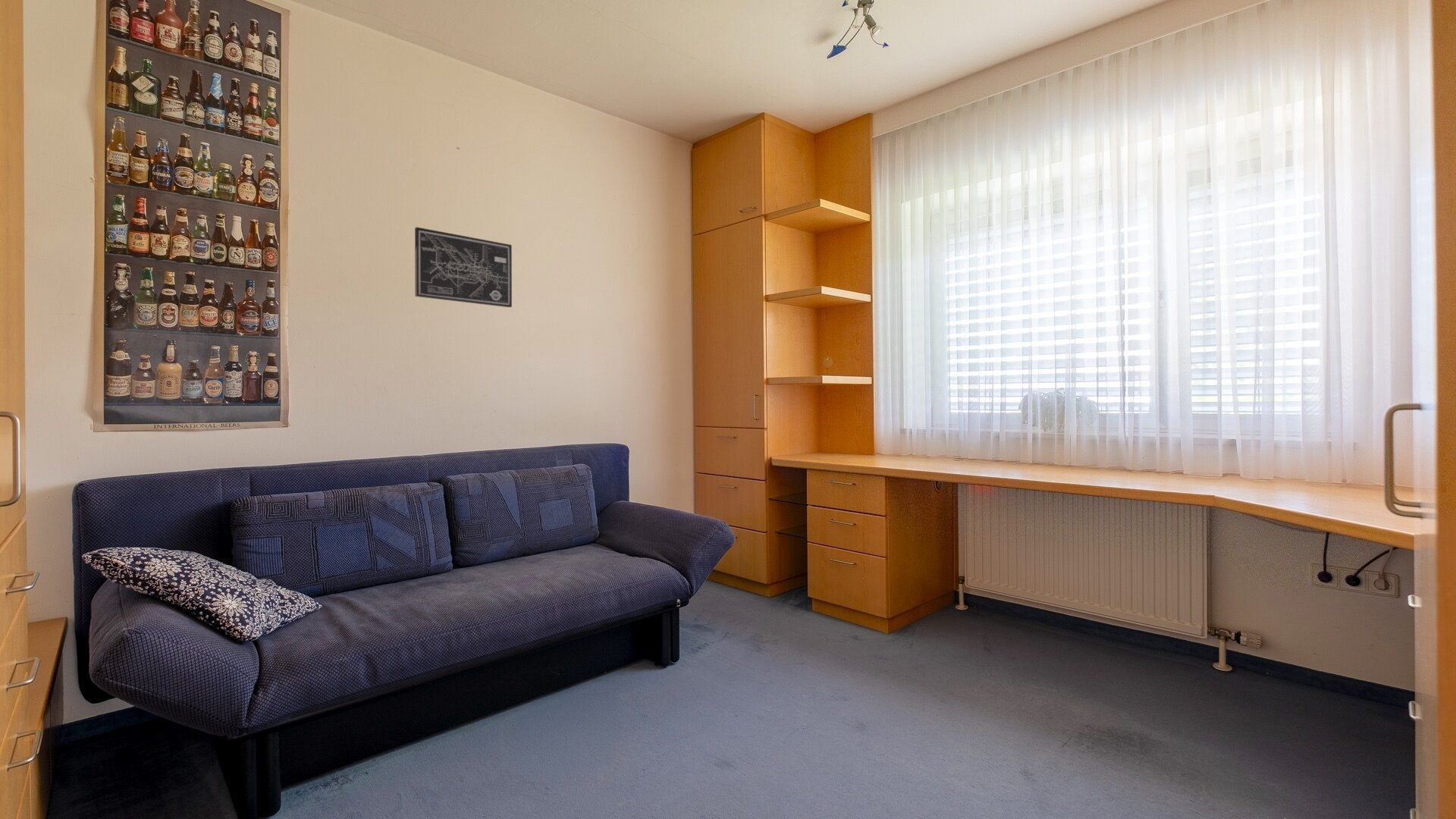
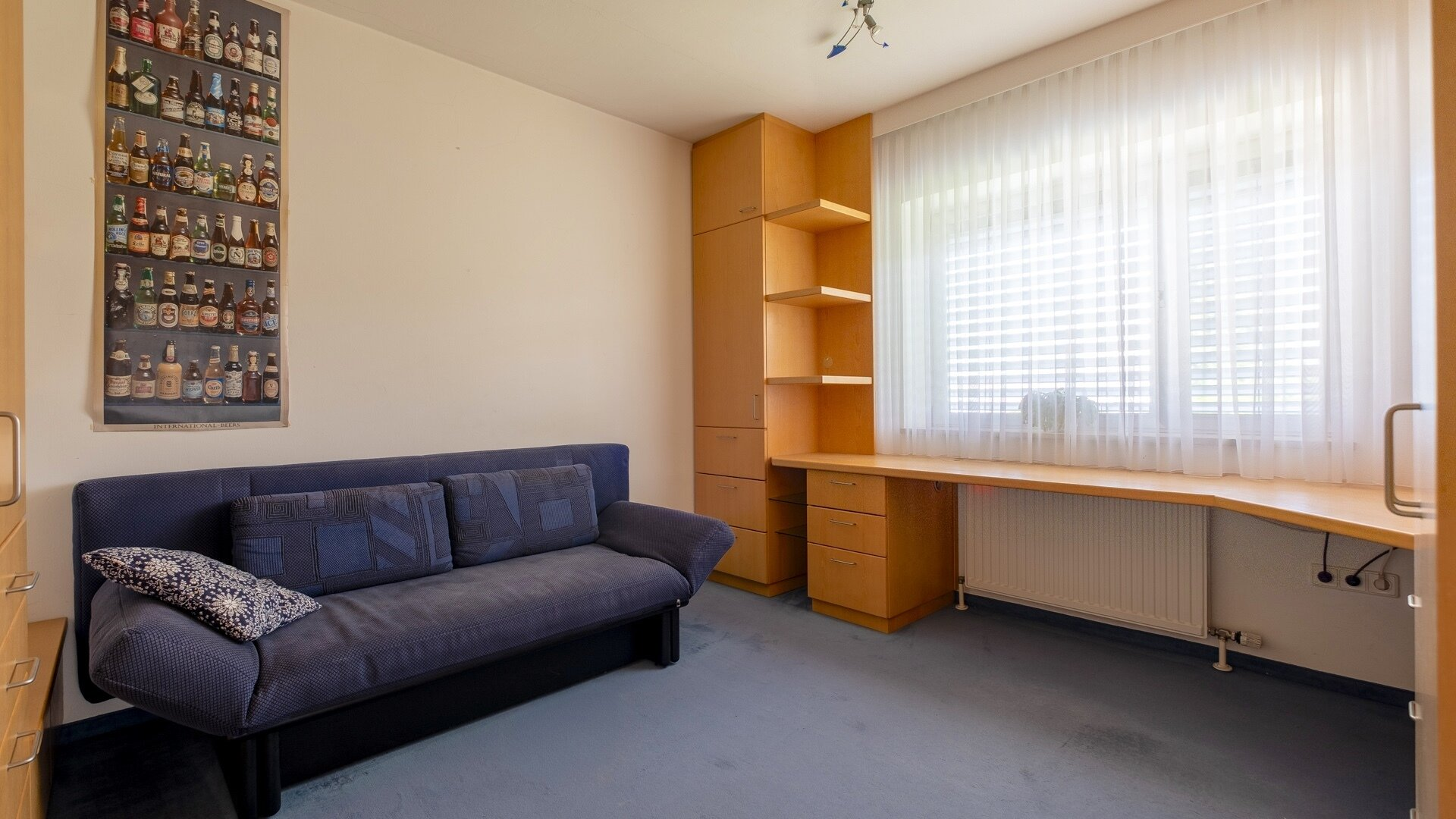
- wall art (466, 269)
